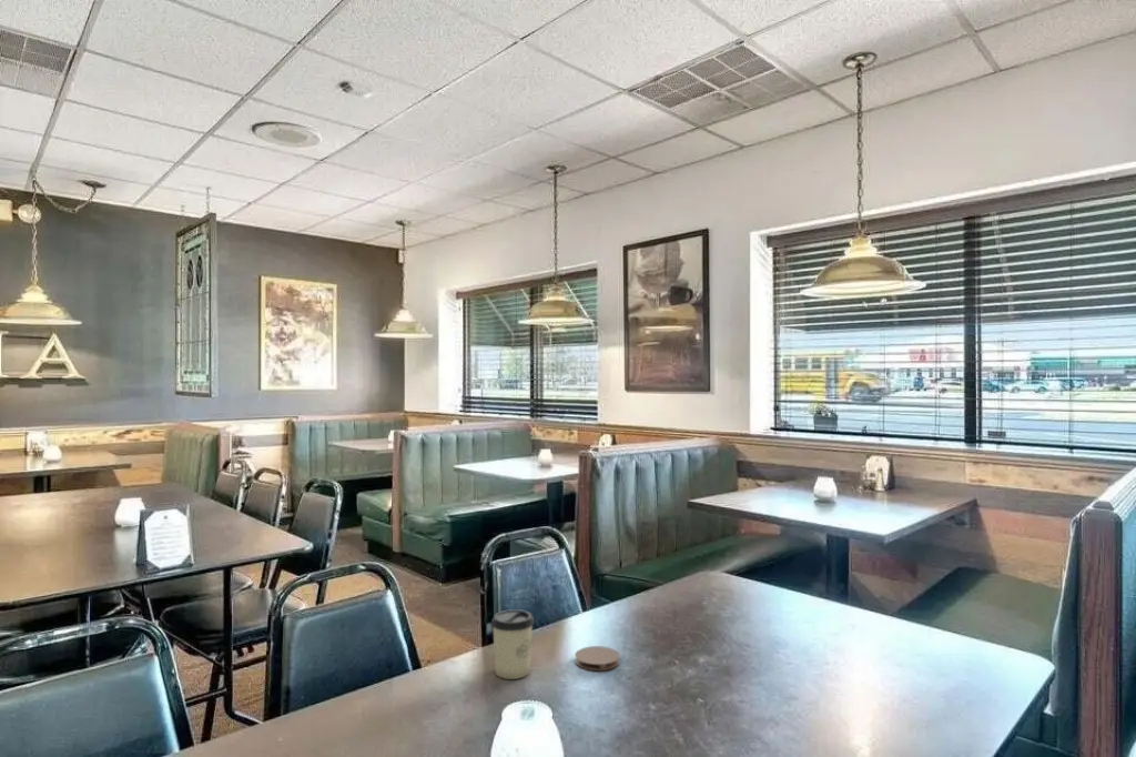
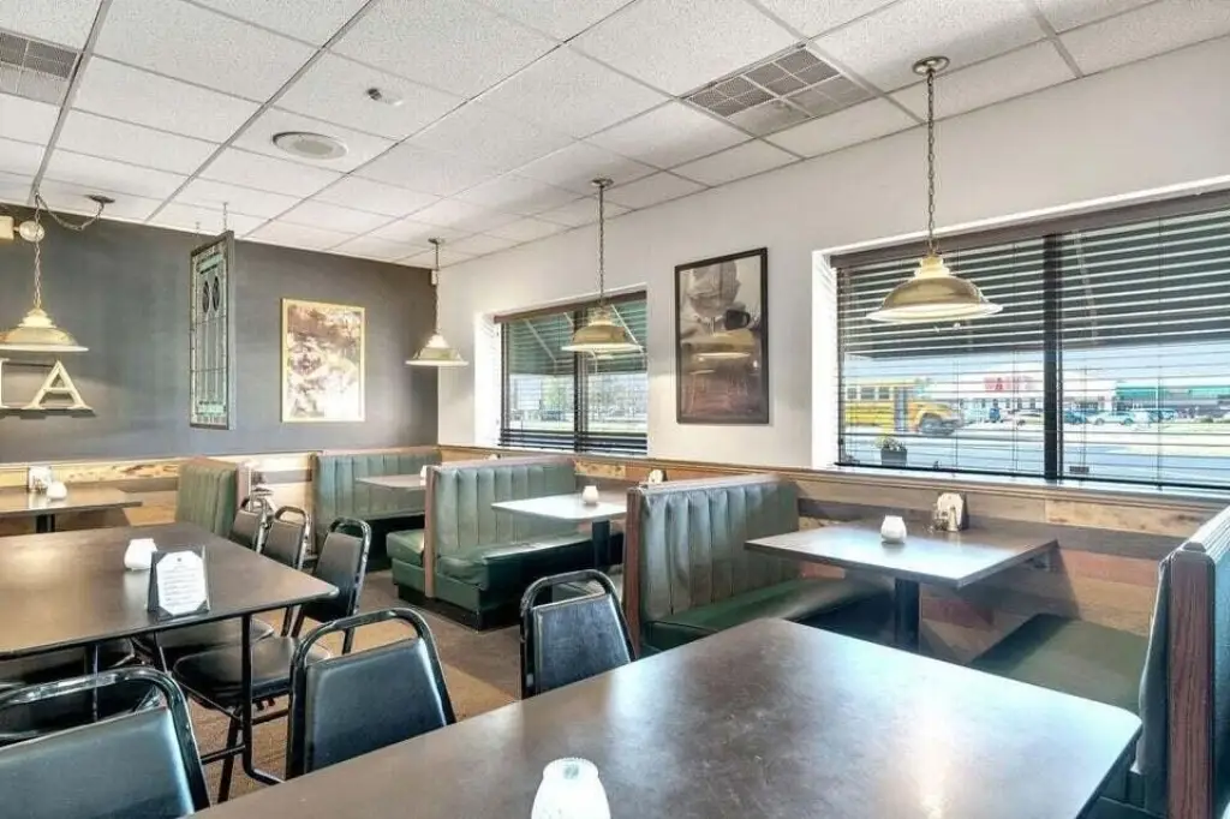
- cup (513, 643)
- coaster (597, 657)
